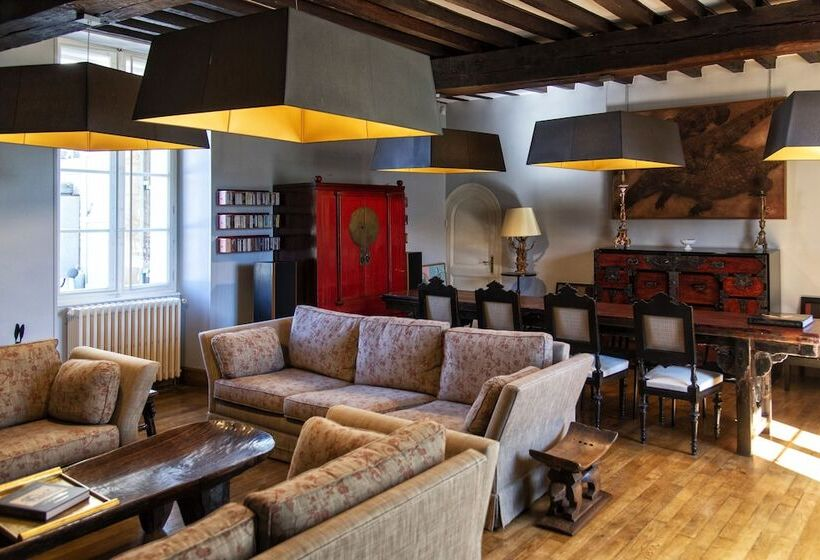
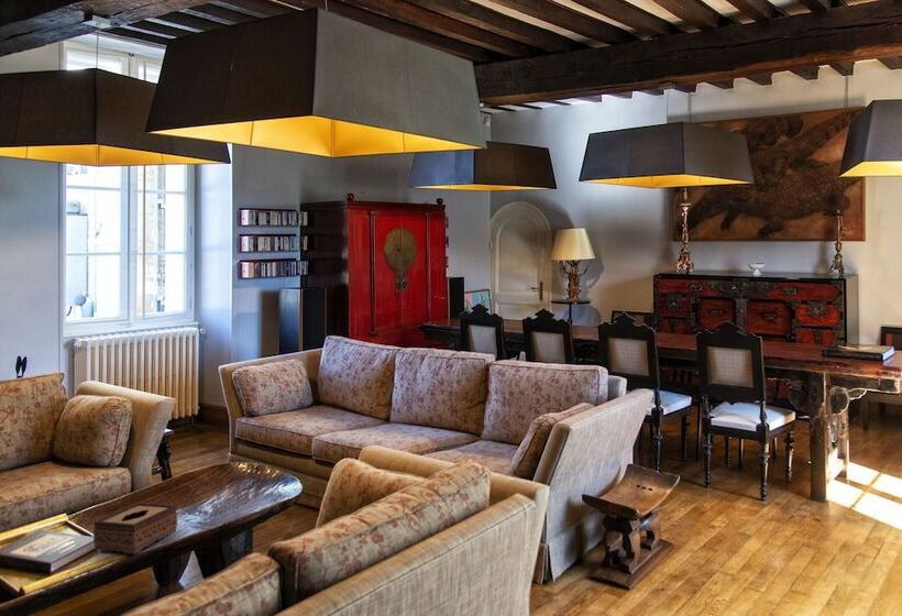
+ tissue box (136, 527)
